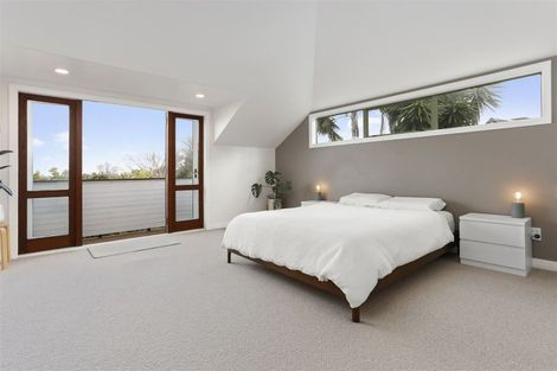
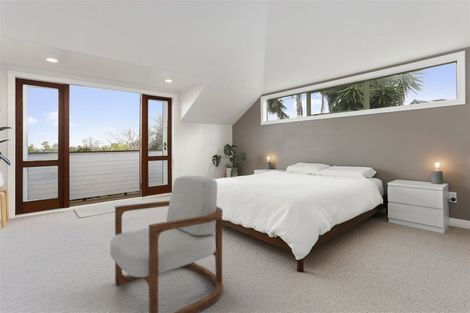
+ armchair (168, 234)
